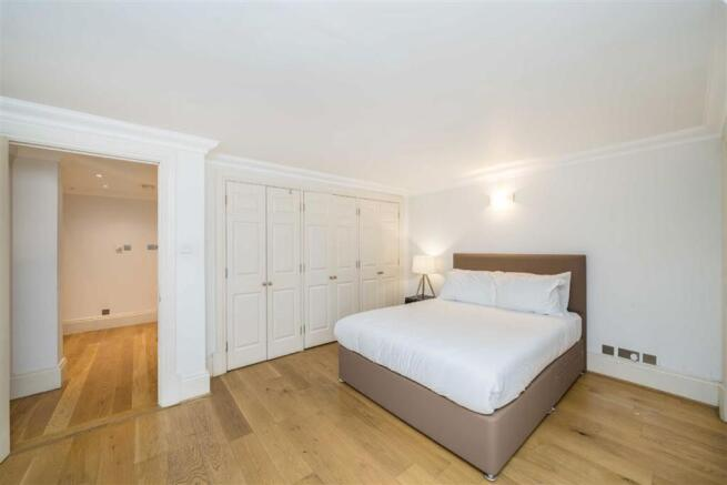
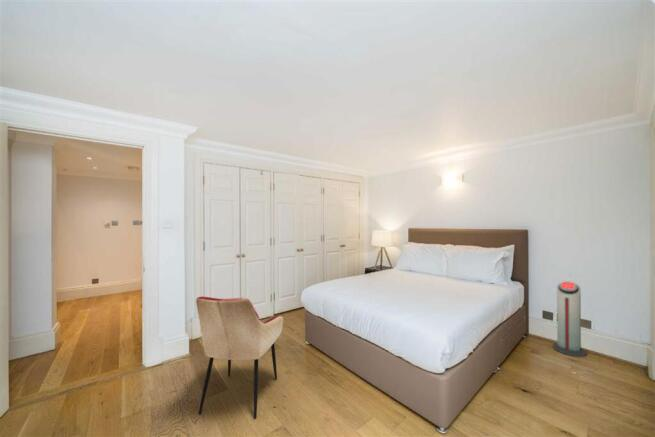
+ armchair (240, 341)
+ air purifier (568, 316)
